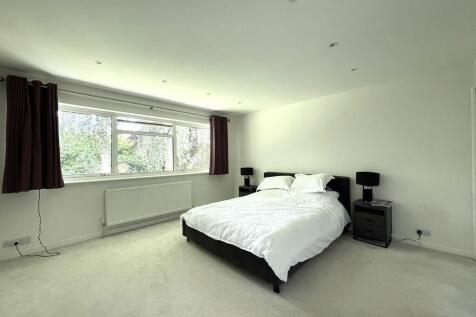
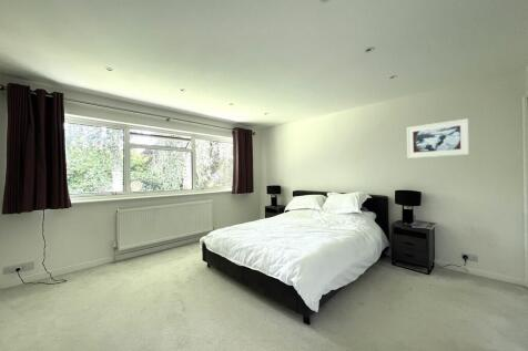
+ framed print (435, 140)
